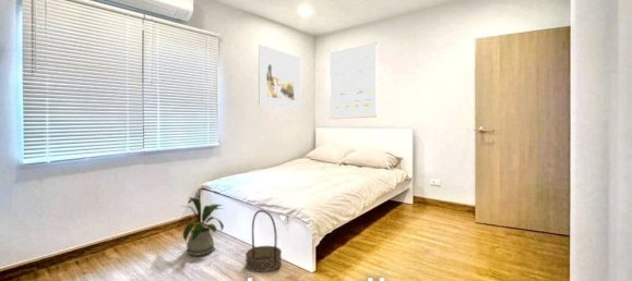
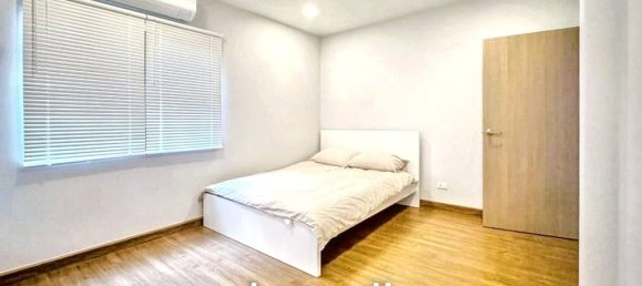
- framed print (281, 80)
- house plant (206, 221)
- wall art (351, 83)
- basket (263, 246)
